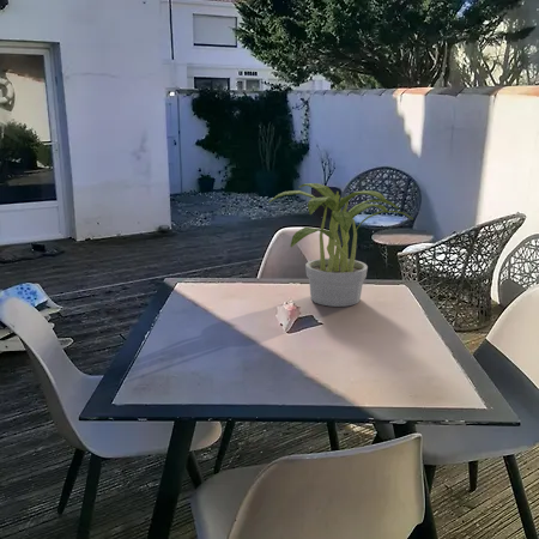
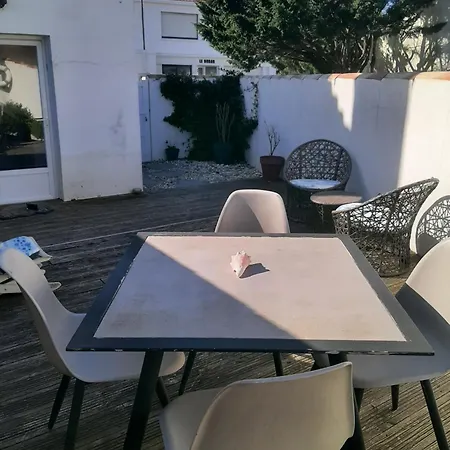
- potted plant (339, 244)
